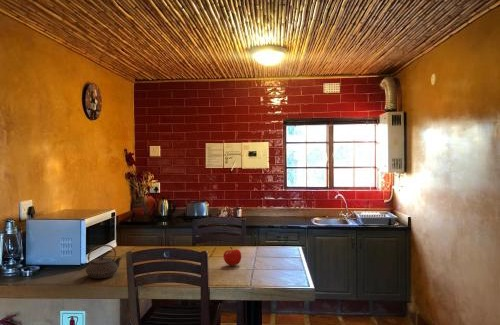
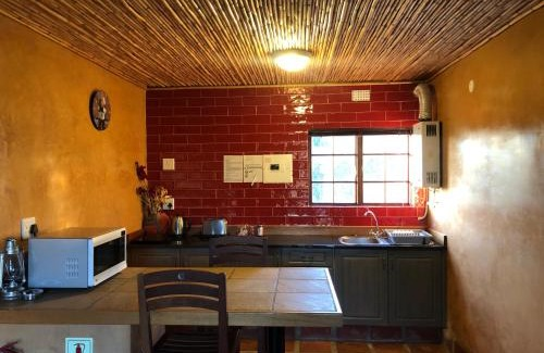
- teapot (104, 259)
- fruit (232, 256)
